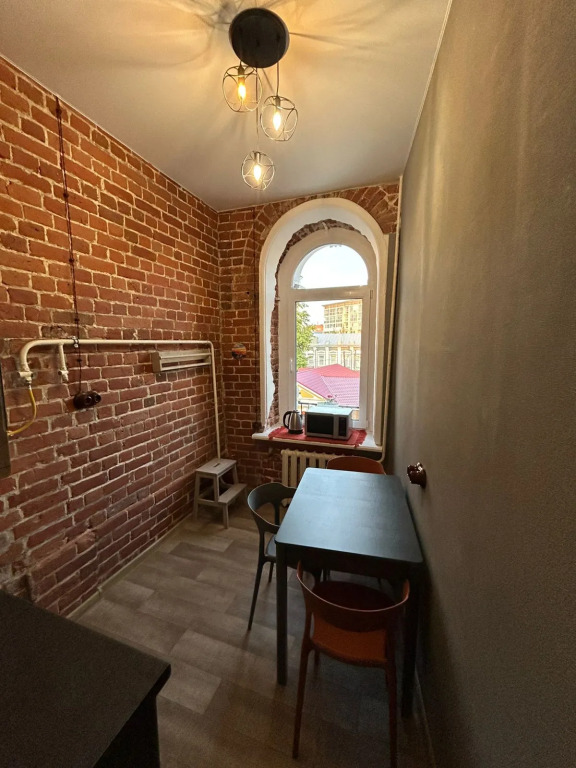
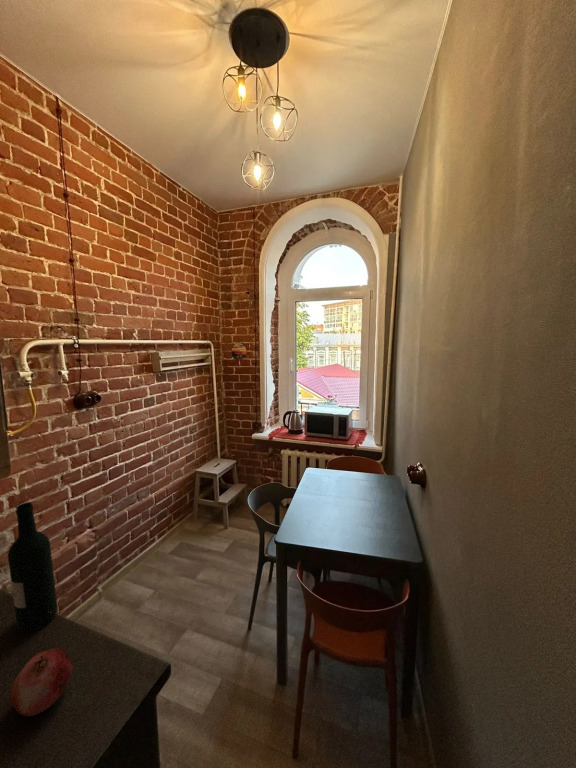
+ wine bottle (31, 563)
+ fruit (42, 674)
